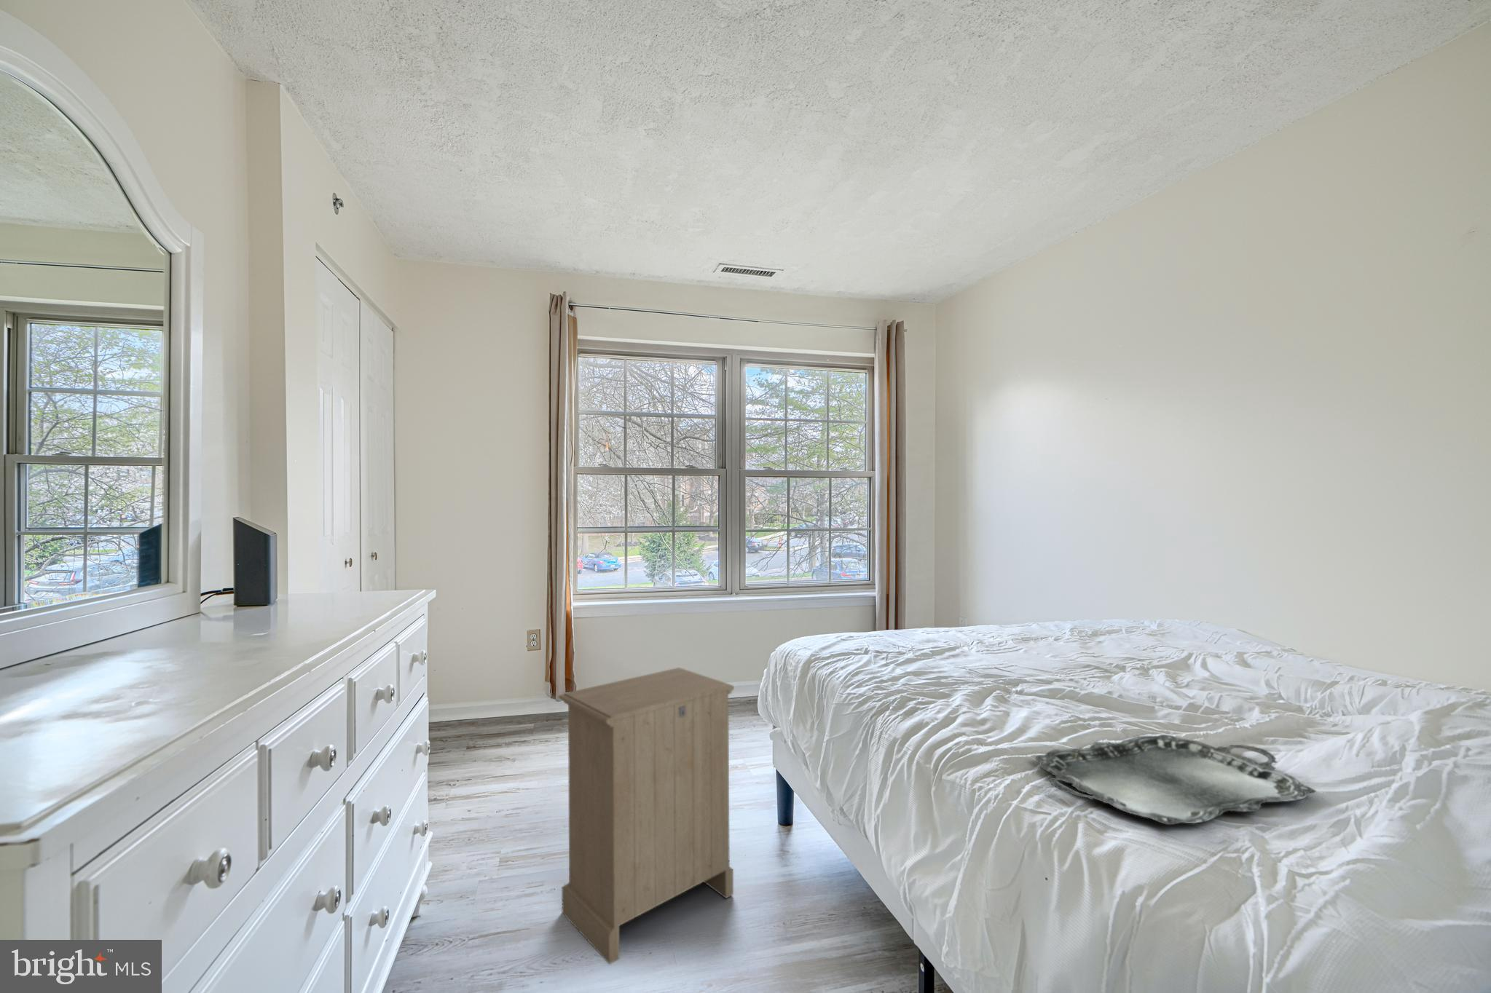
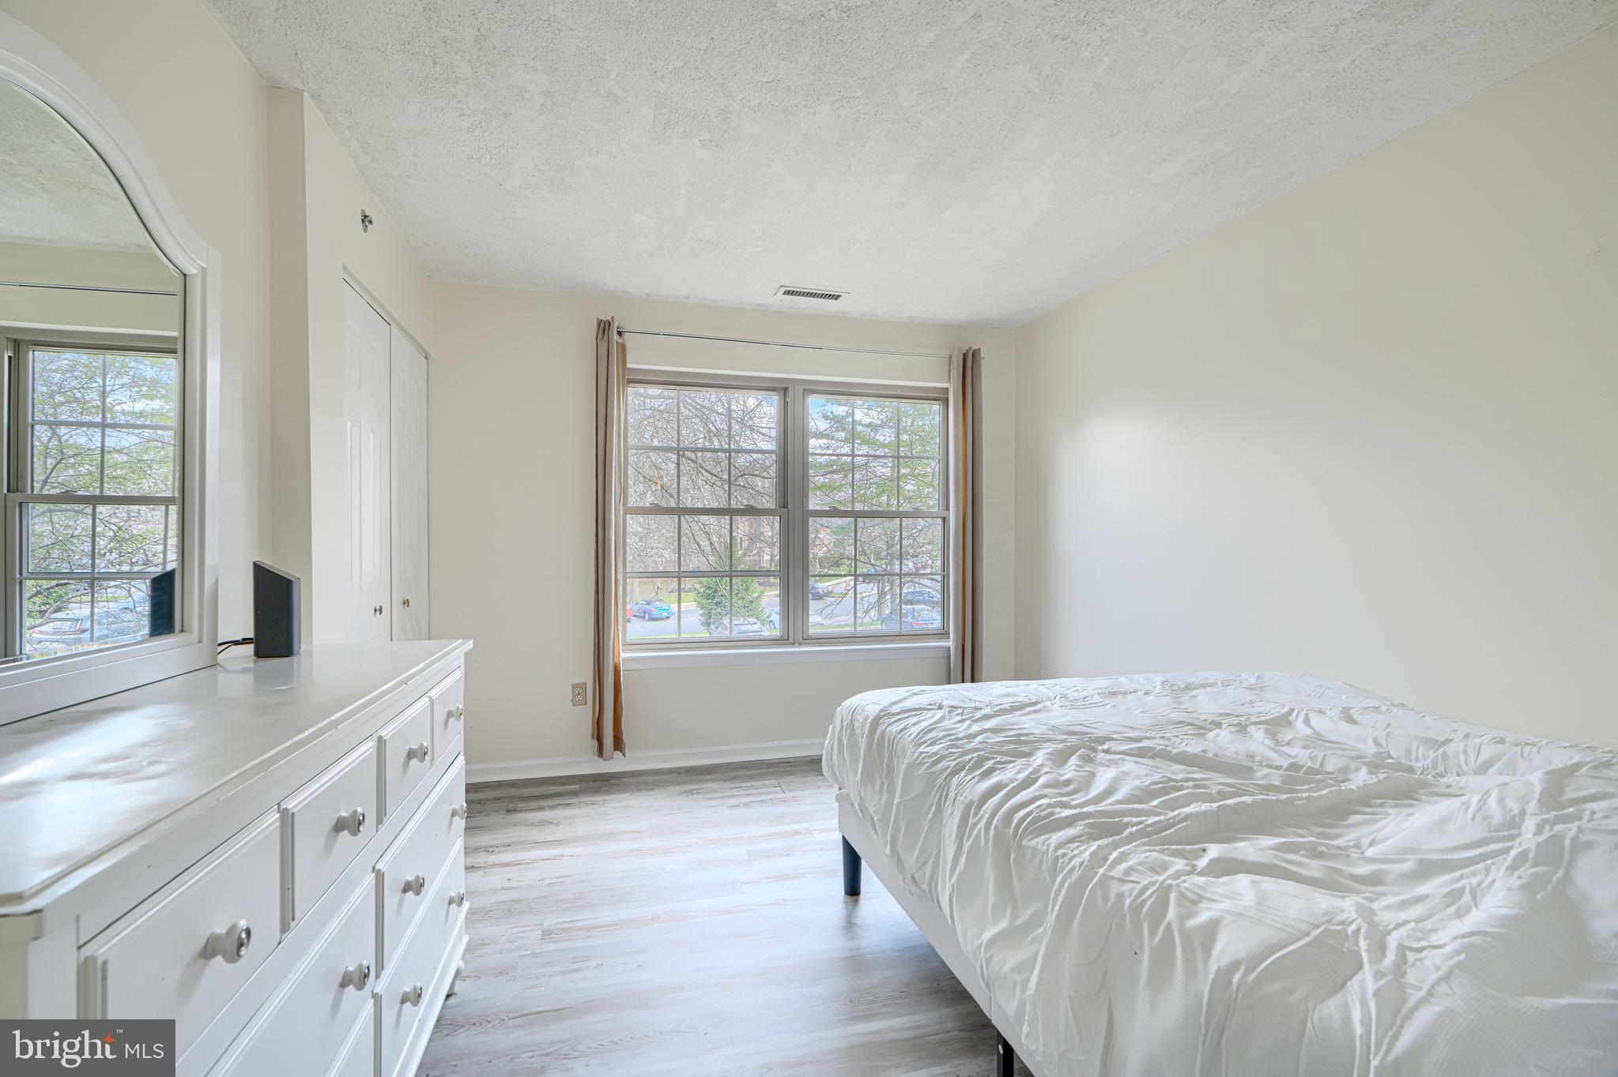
- cabinet (649, 796)
- serving tray (1165, 772)
